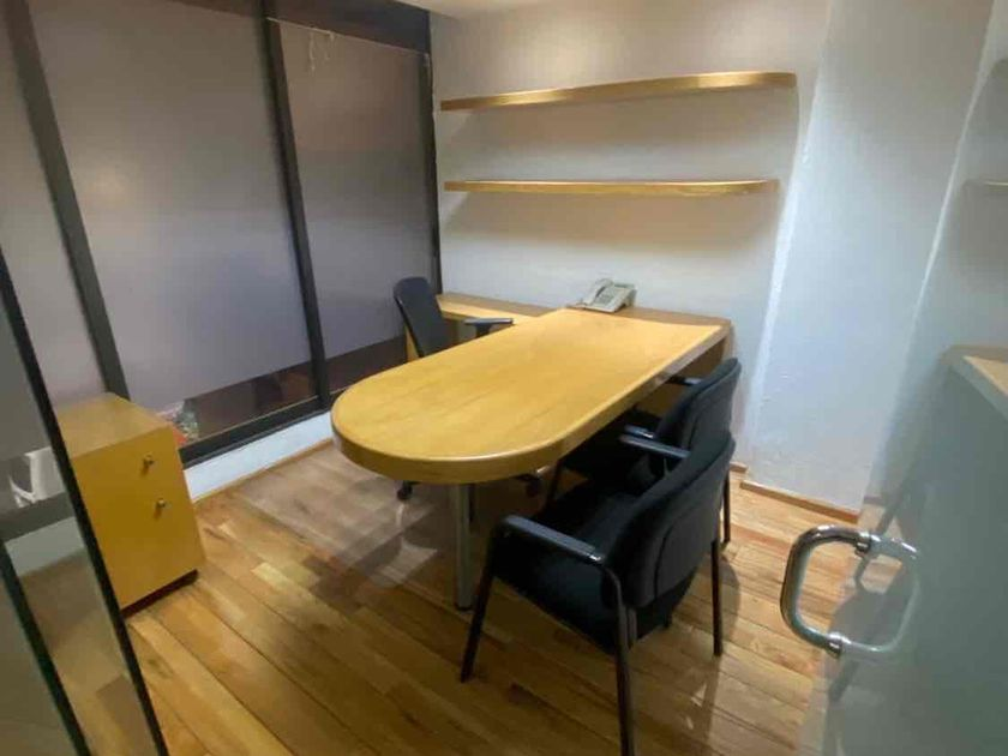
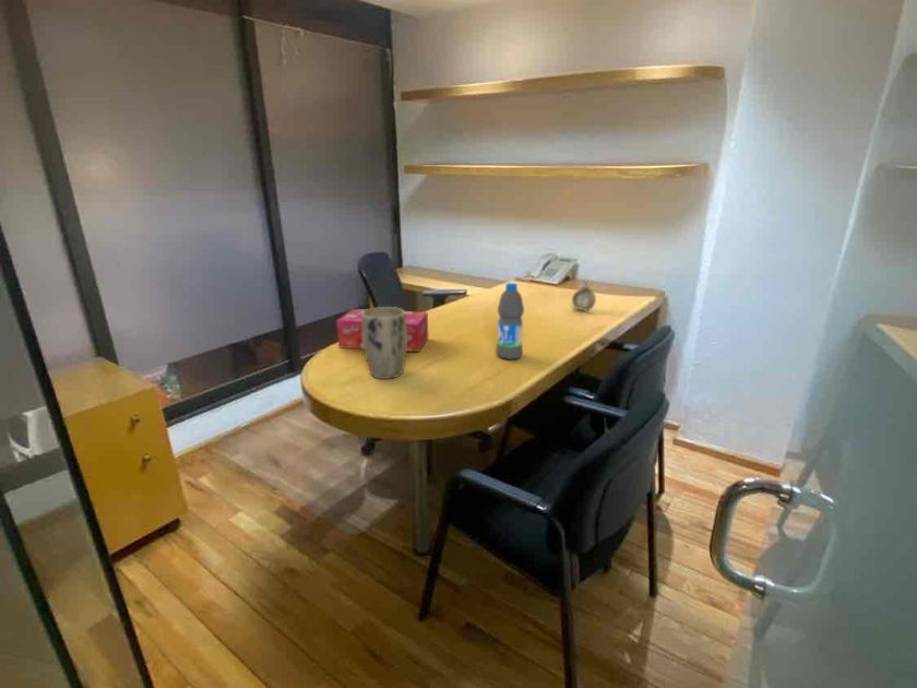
+ tissue box (361, 329)
+ water bottle (510, 320)
+ alarm clock (583, 295)
+ plant pot (384, 343)
